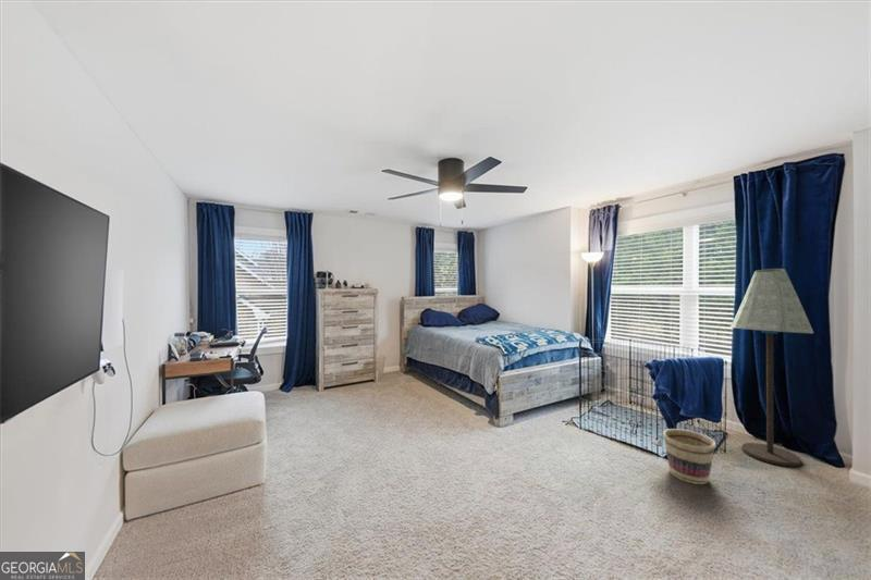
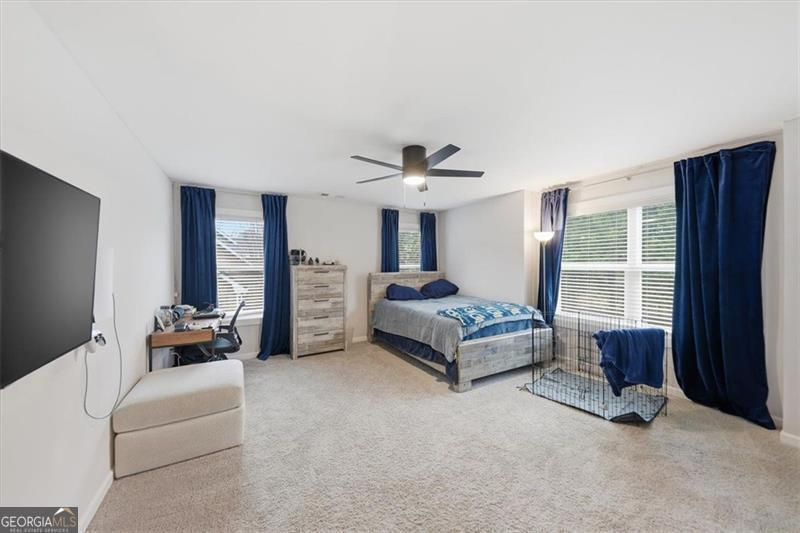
- basket (688, 456)
- floor lamp (770, 361)
